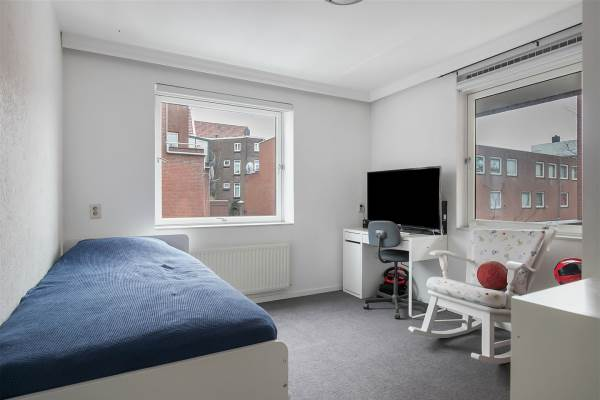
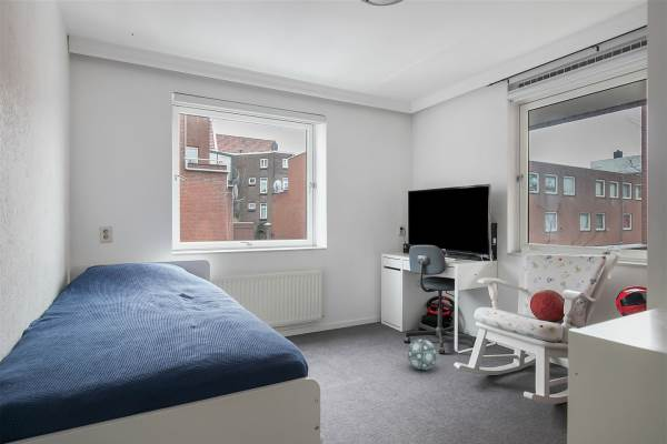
+ ball (421, 354)
